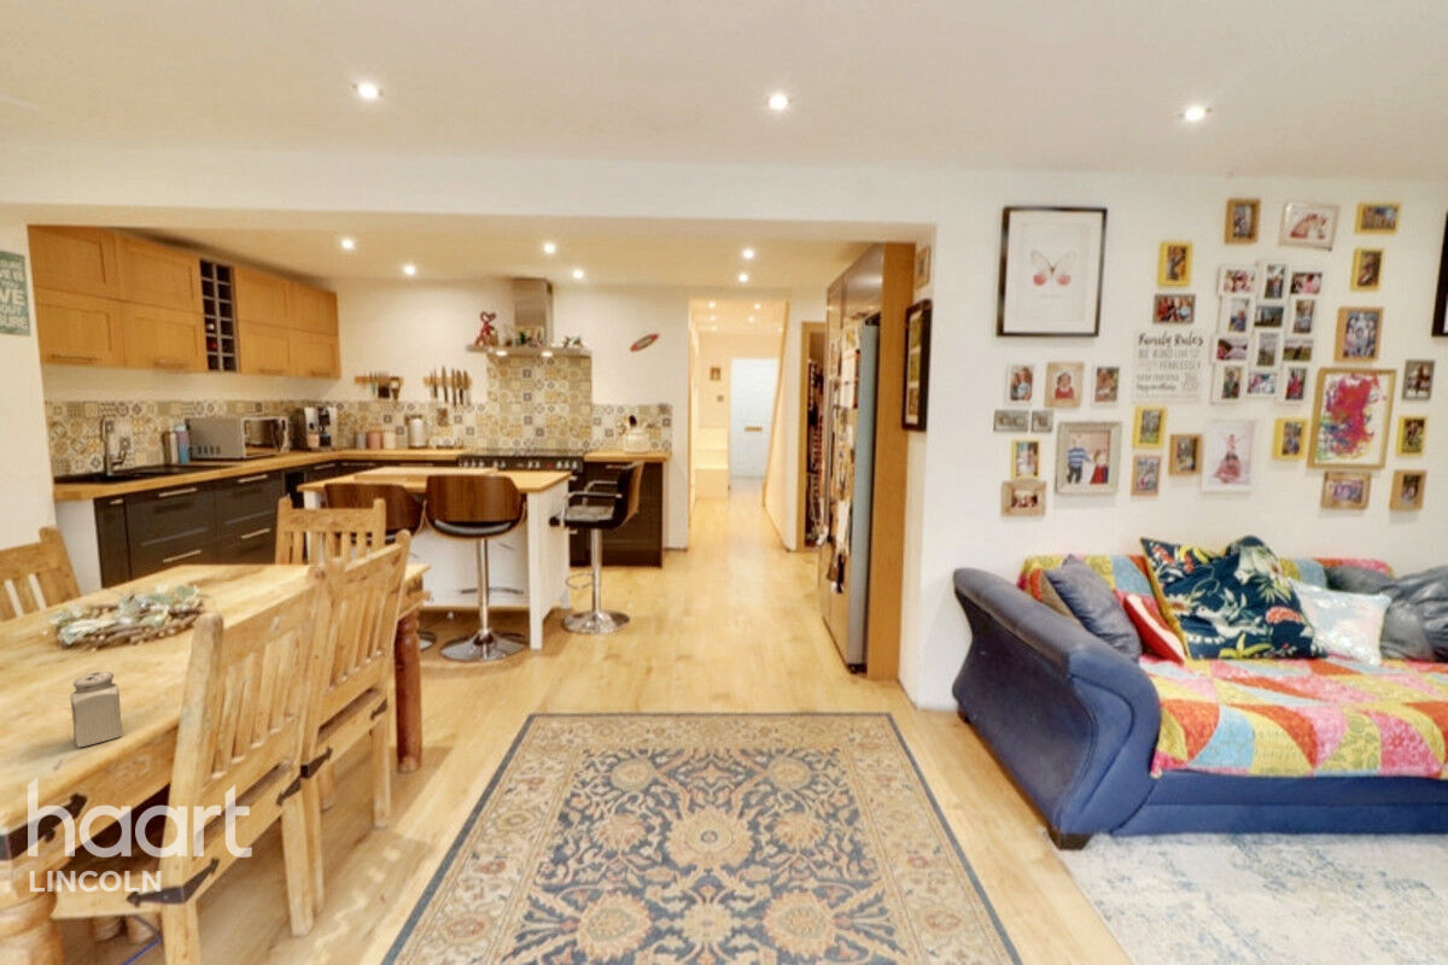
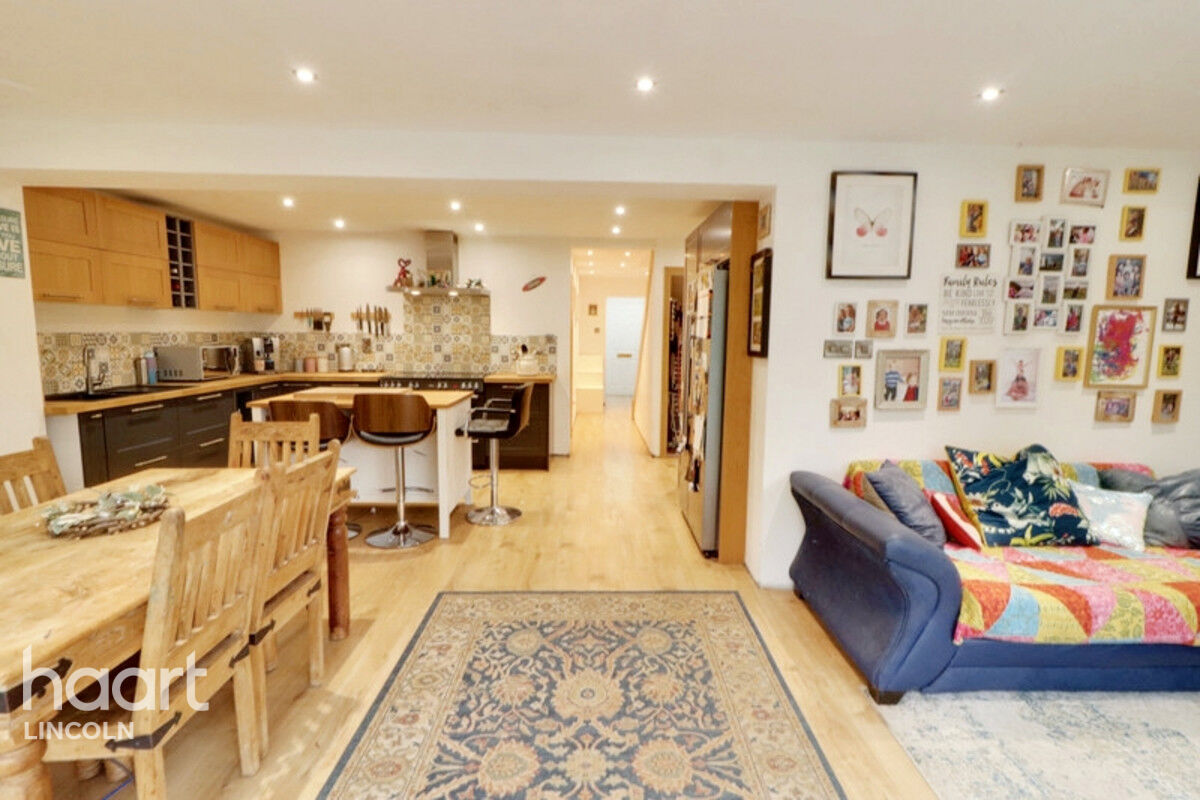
- salt shaker (95, 706)
